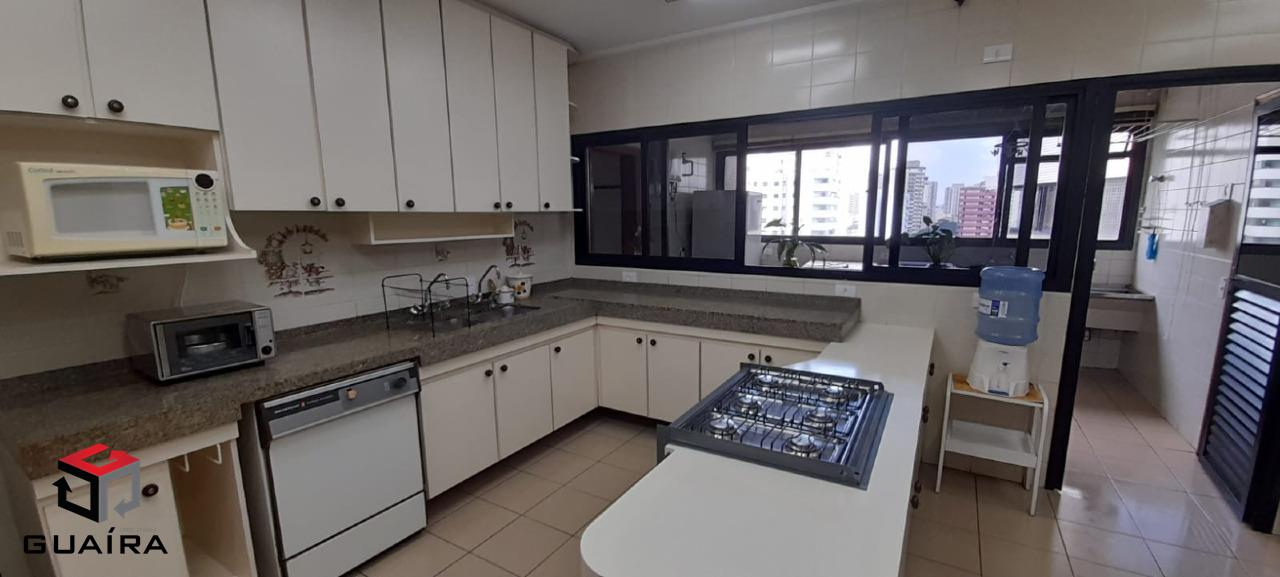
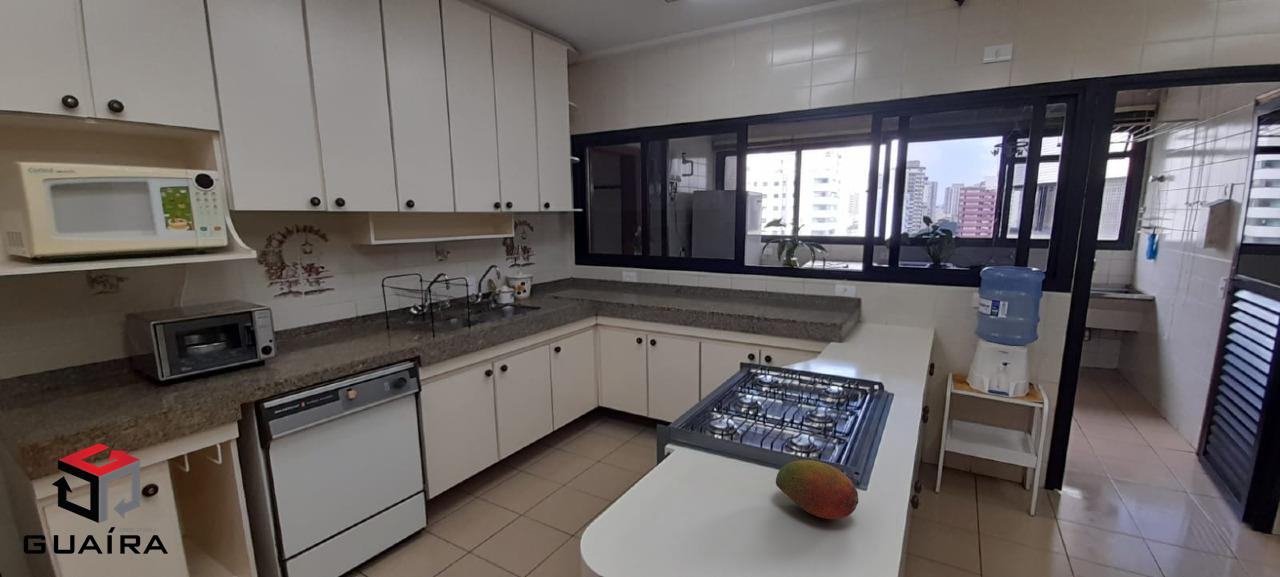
+ fruit (816, 487)
